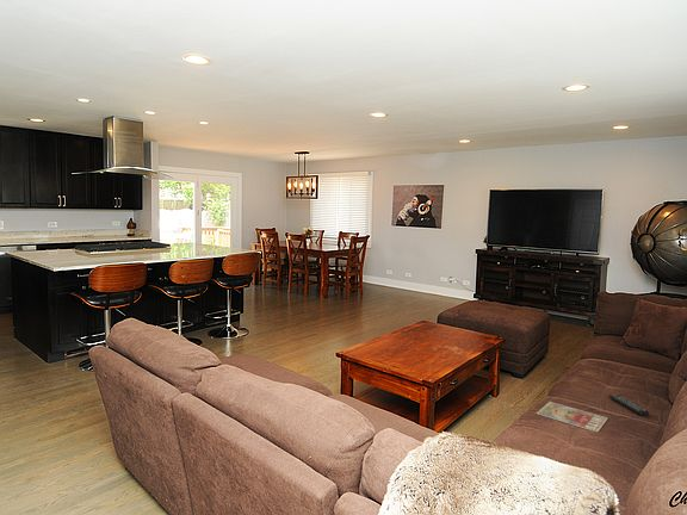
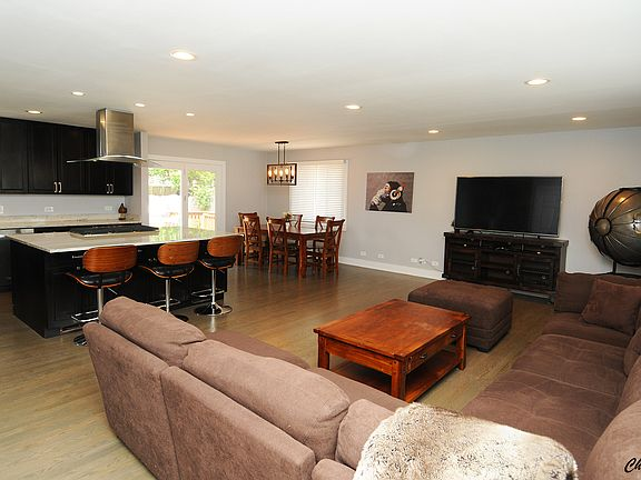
- magazine (571, 415)
- remote control (627, 404)
